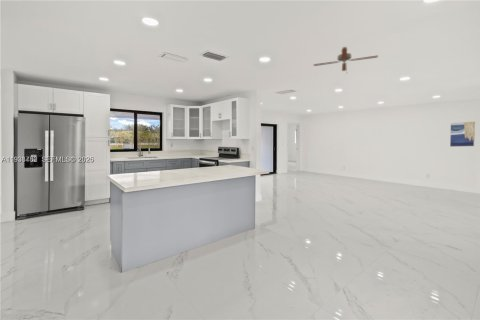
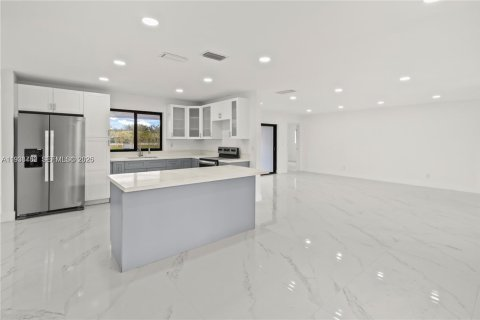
- wall art (462, 134)
- ceiling fan (344, 60)
